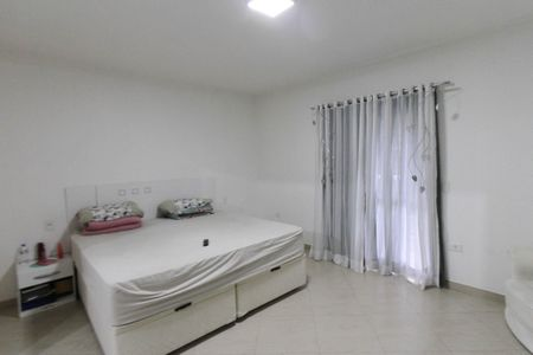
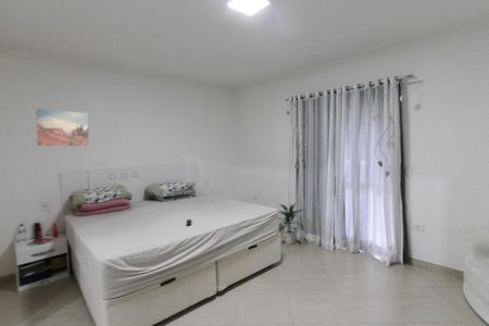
+ indoor plant (288, 222)
+ wall art (63, 128)
